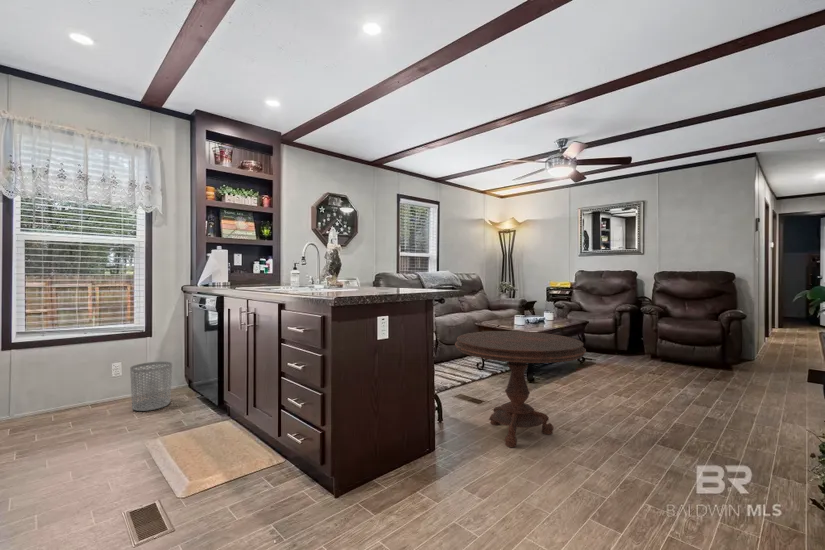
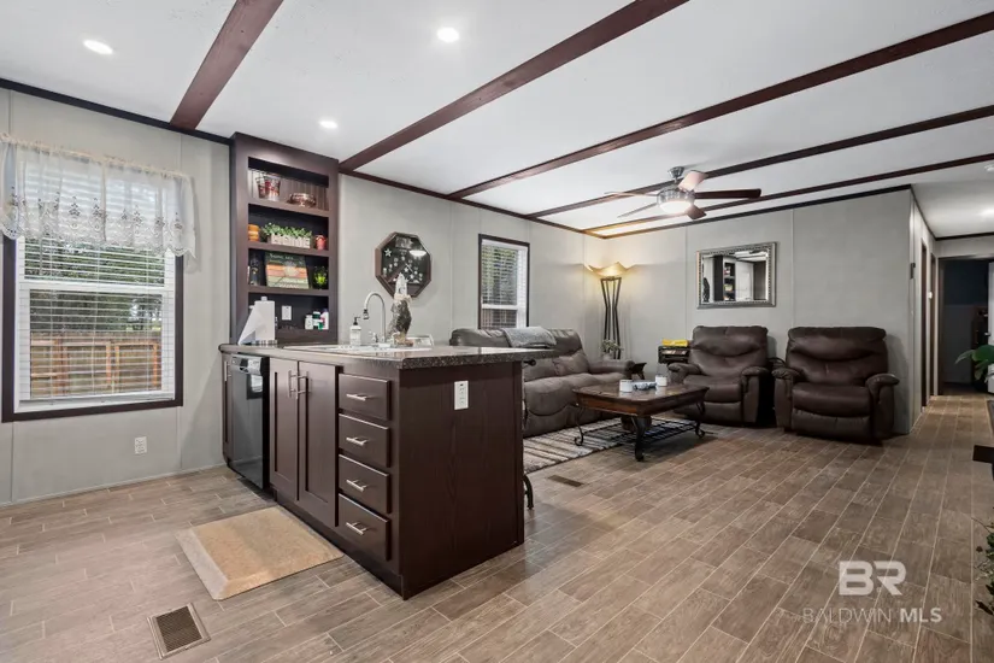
- side table (517, 386)
- waste bin (151, 386)
